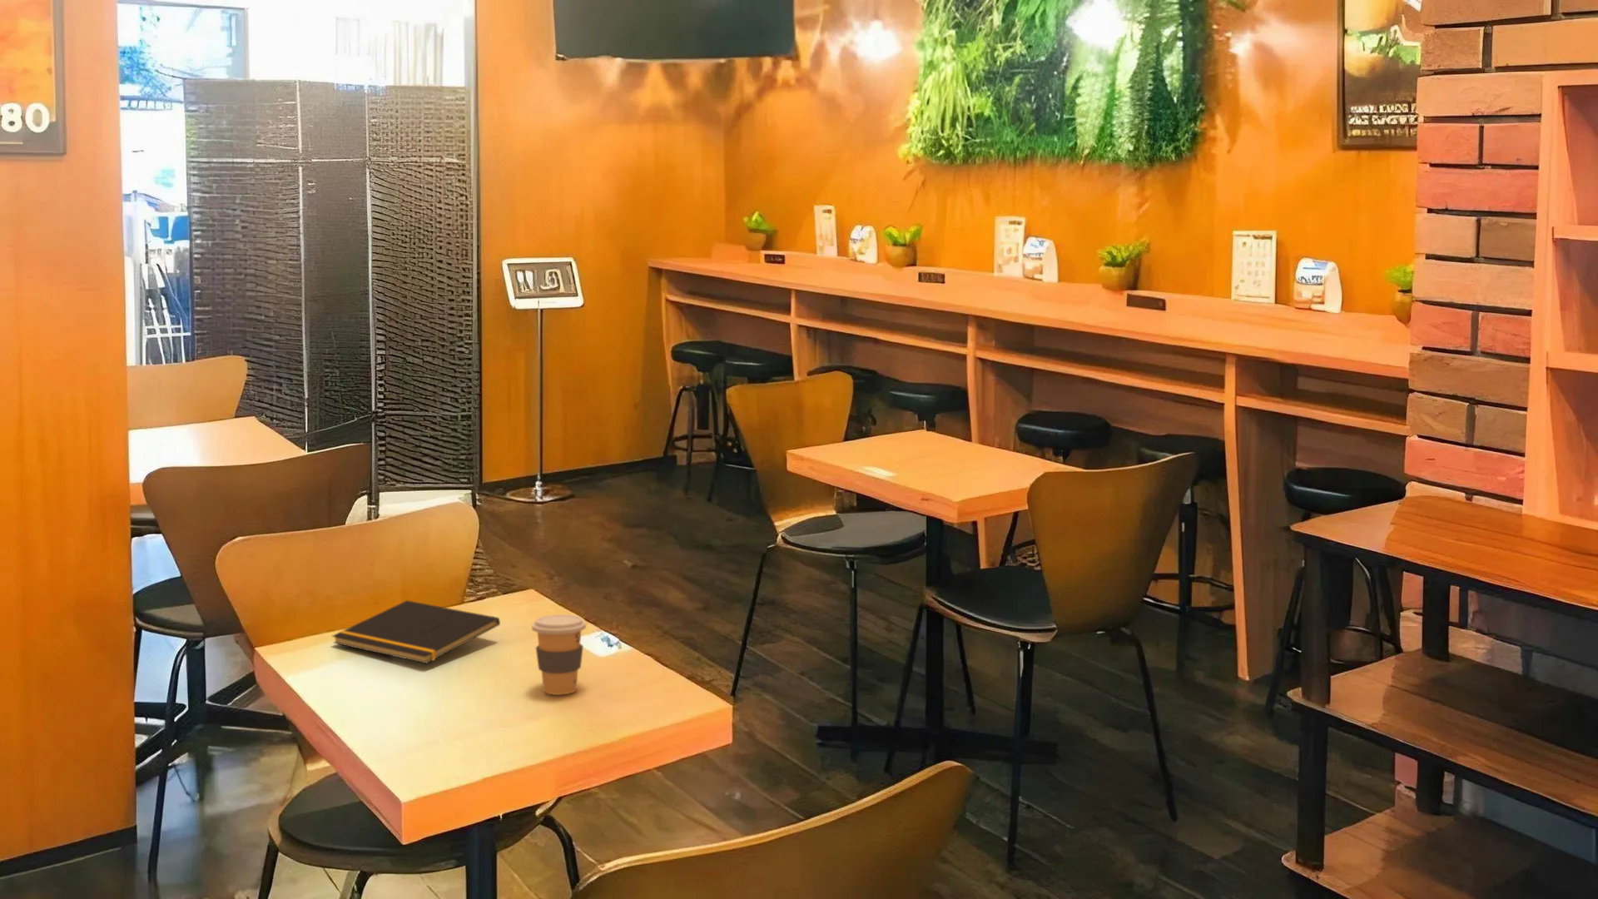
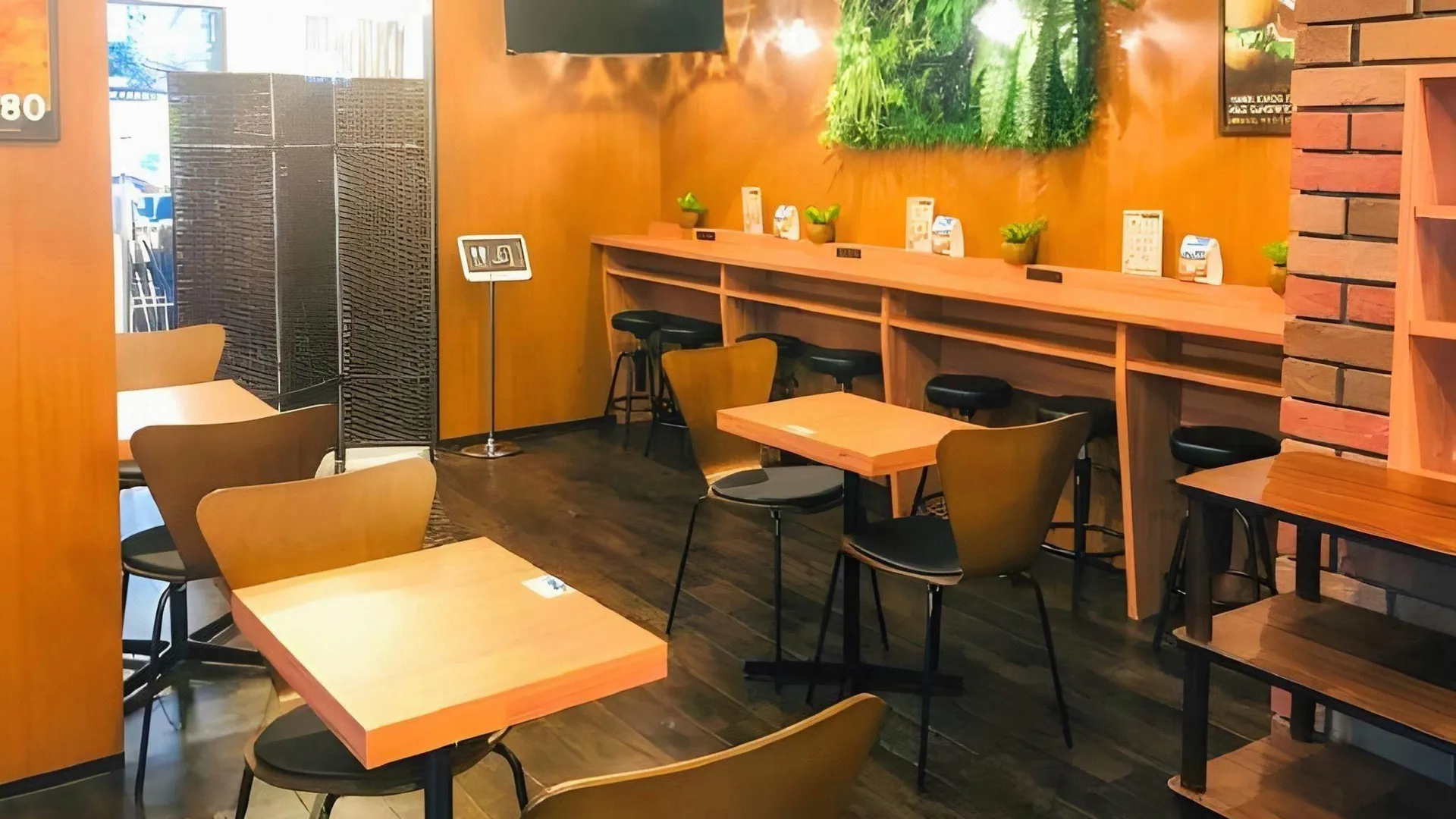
- coffee cup (560, 654)
- notepad (416, 630)
